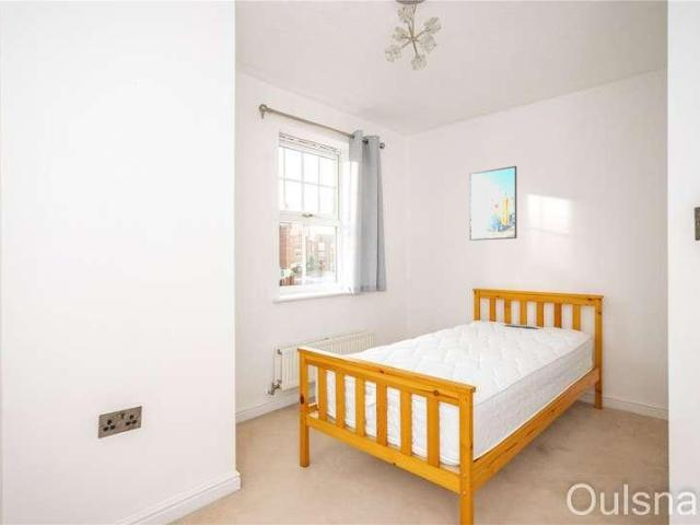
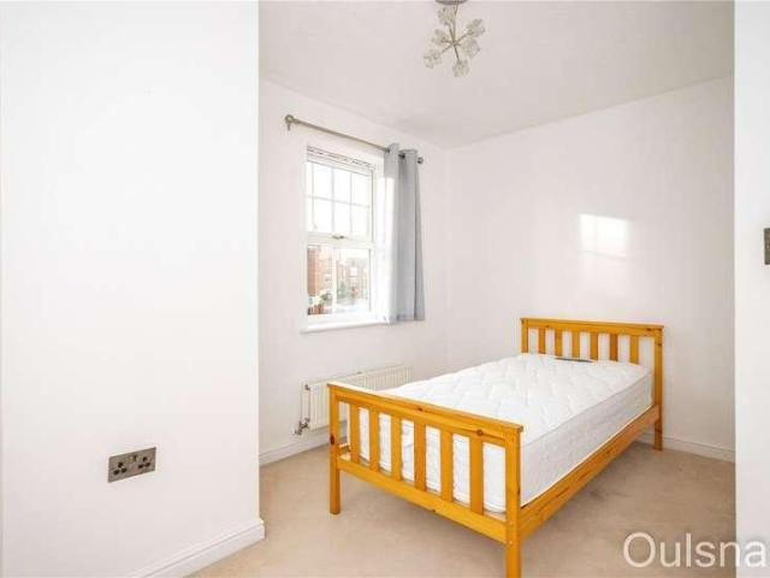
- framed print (491, 205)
